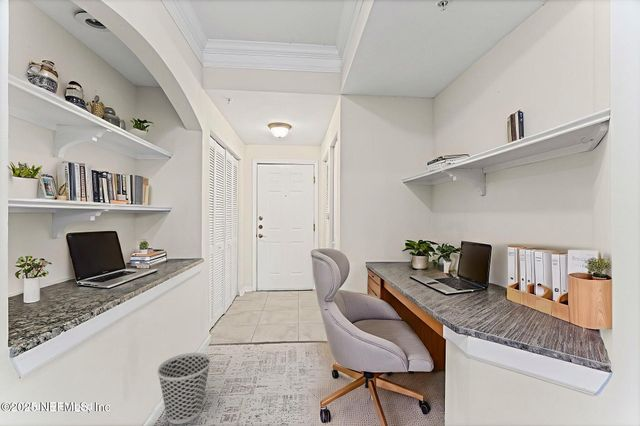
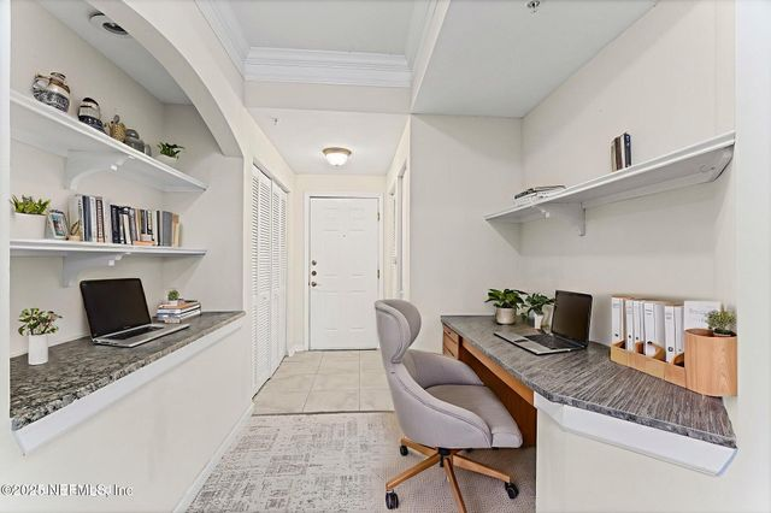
- wastebasket (184, 388)
